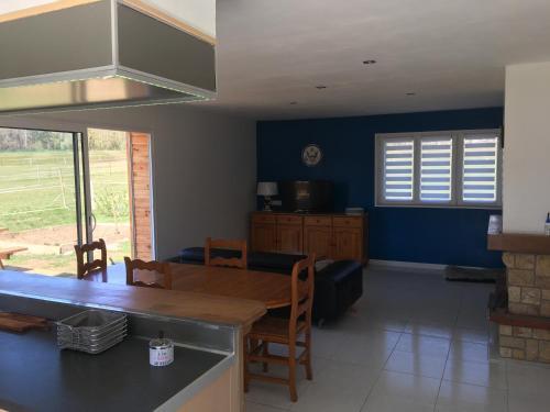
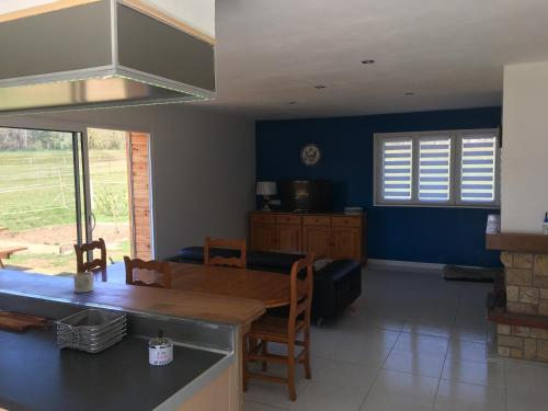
+ mug (85, 281)
